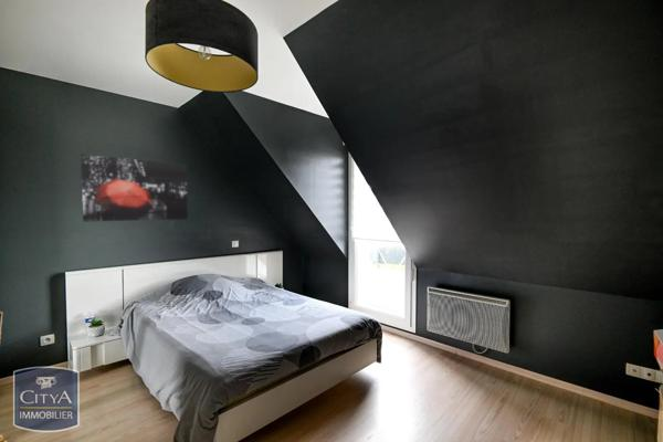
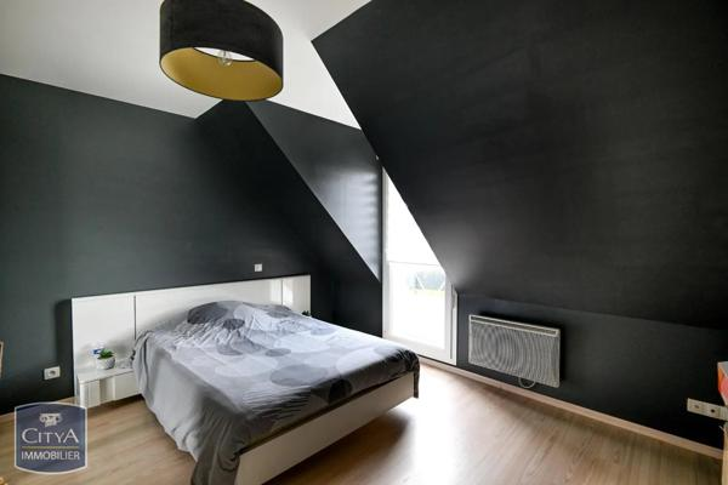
- wall art (139, 190)
